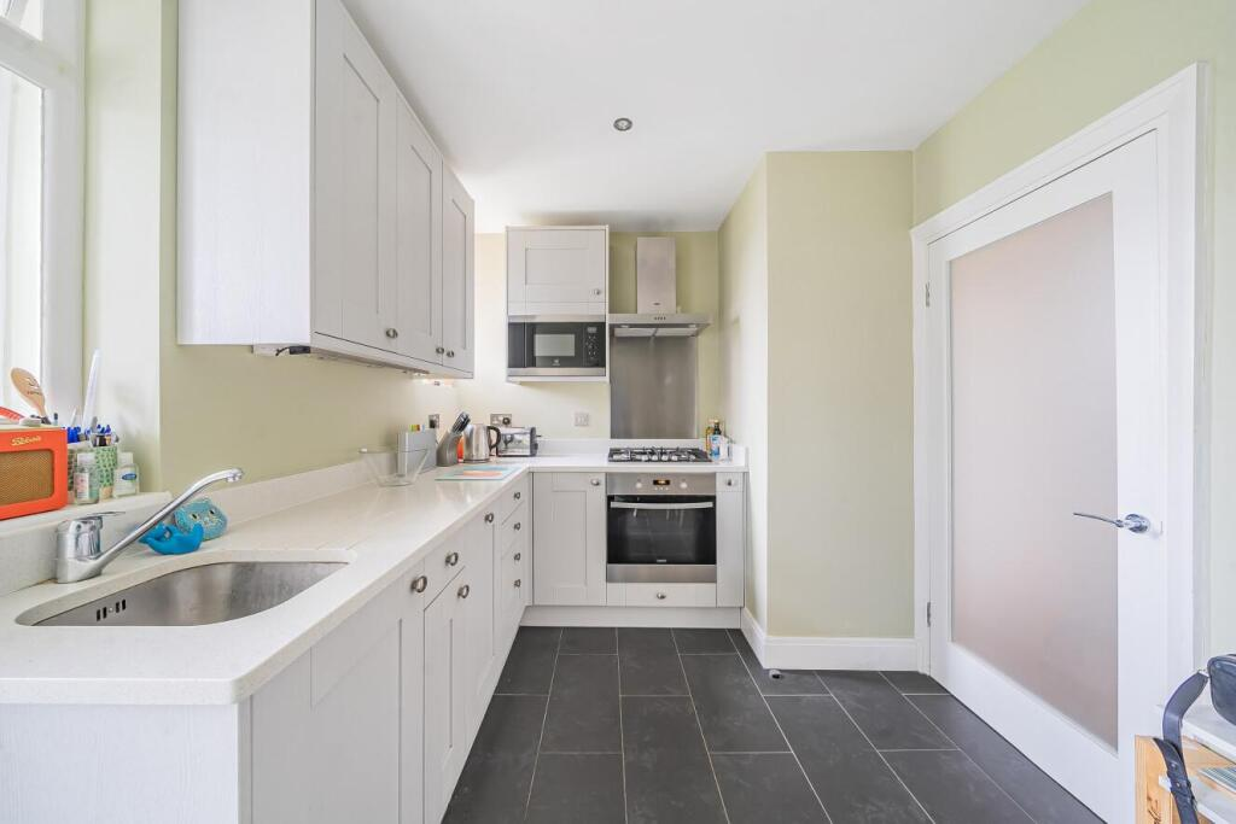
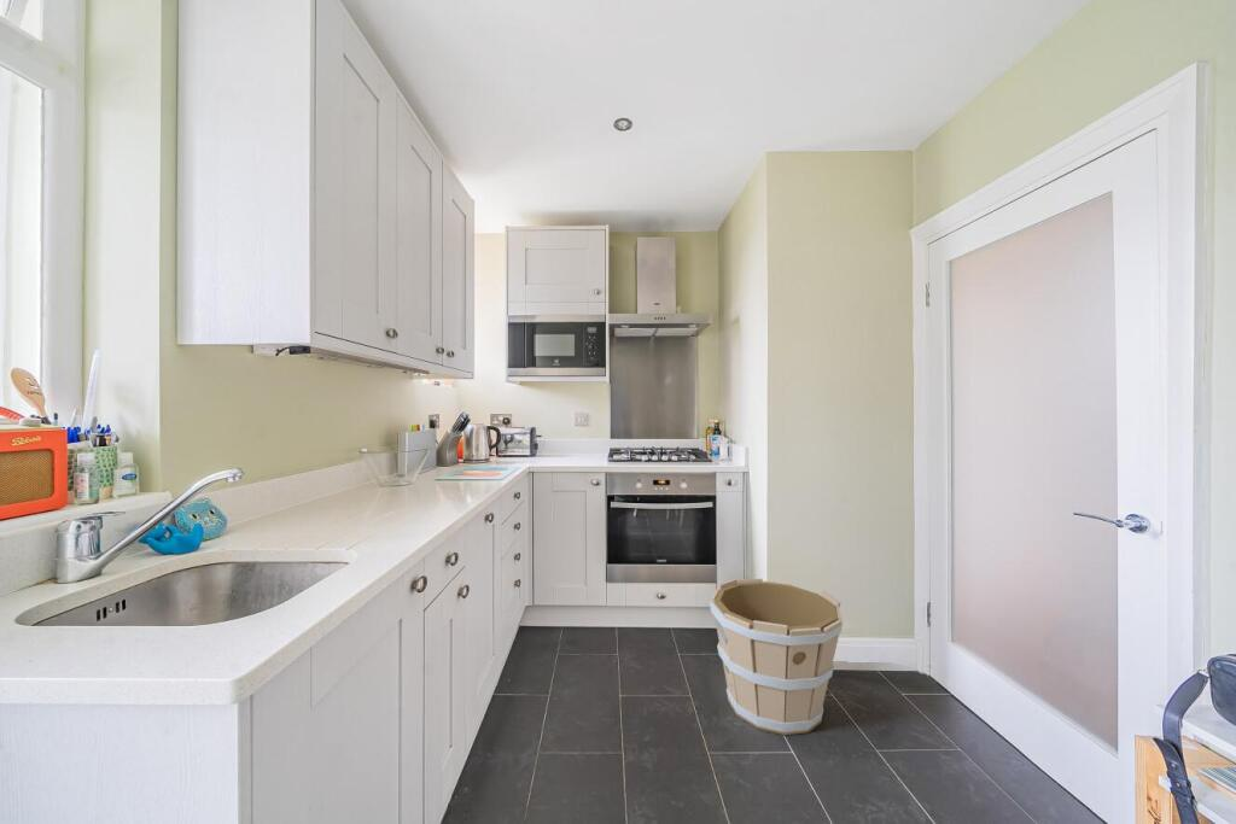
+ wooden bucket (774, 650)
